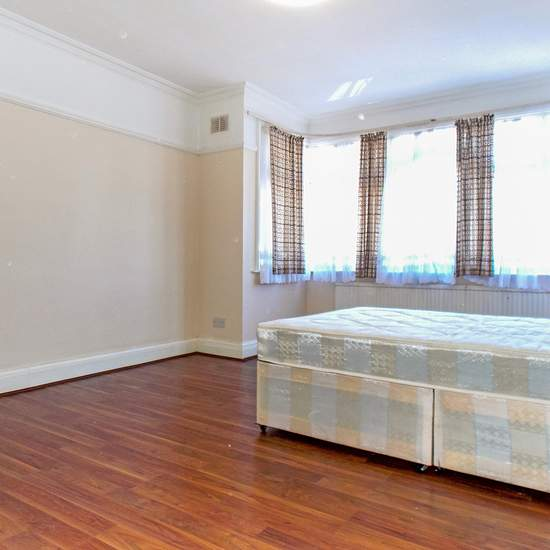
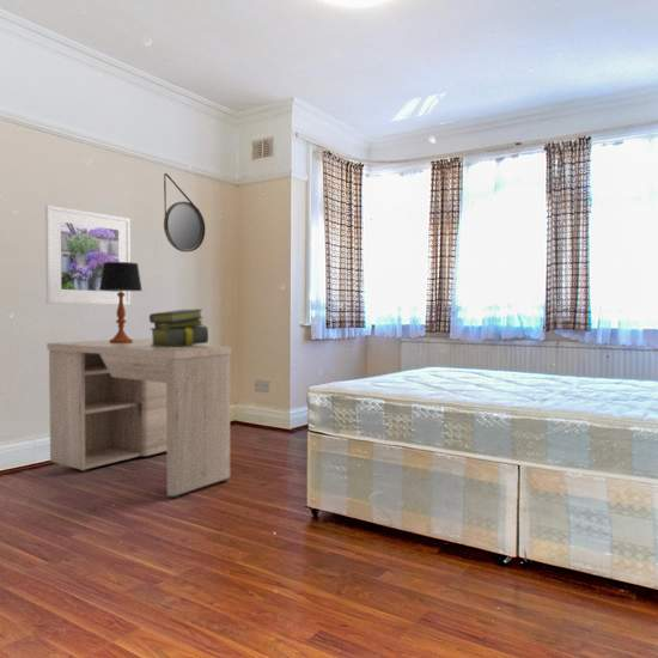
+ home mirror (184, 214)
+ stack of books (178, 327)
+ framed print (90, 258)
+ table lamp (121, 303)
+ desk (166, 403)
